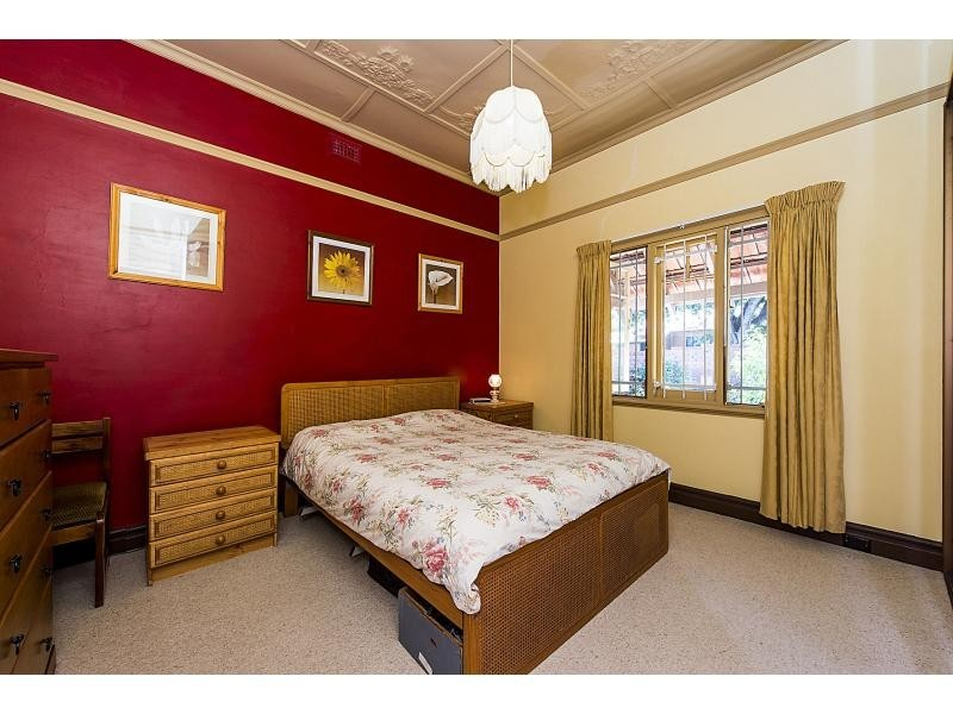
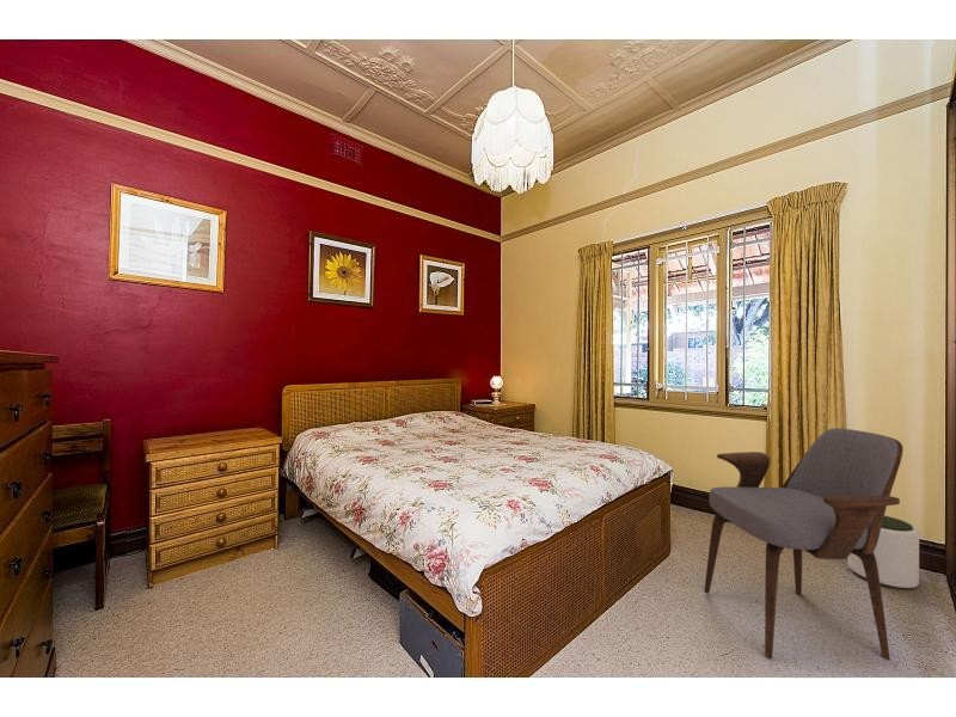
+ armchair (801, 526)
+ plant pot (882, 547)
